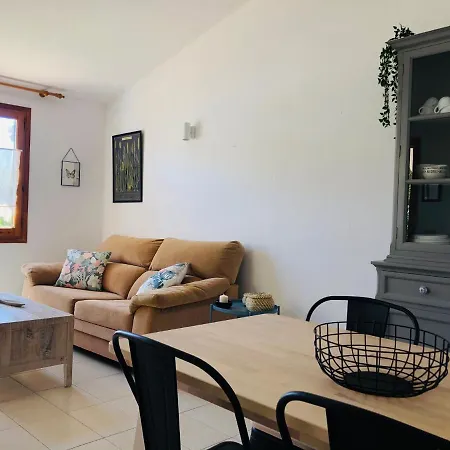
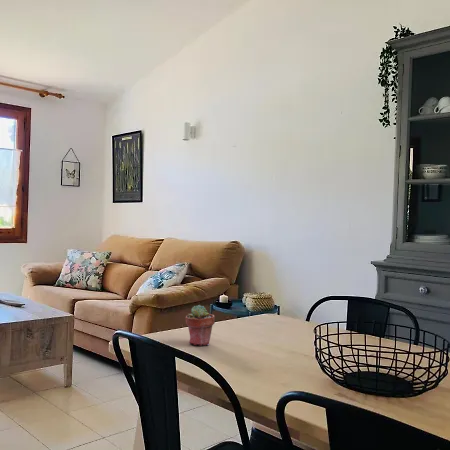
+ potted succulent (200, 324)
